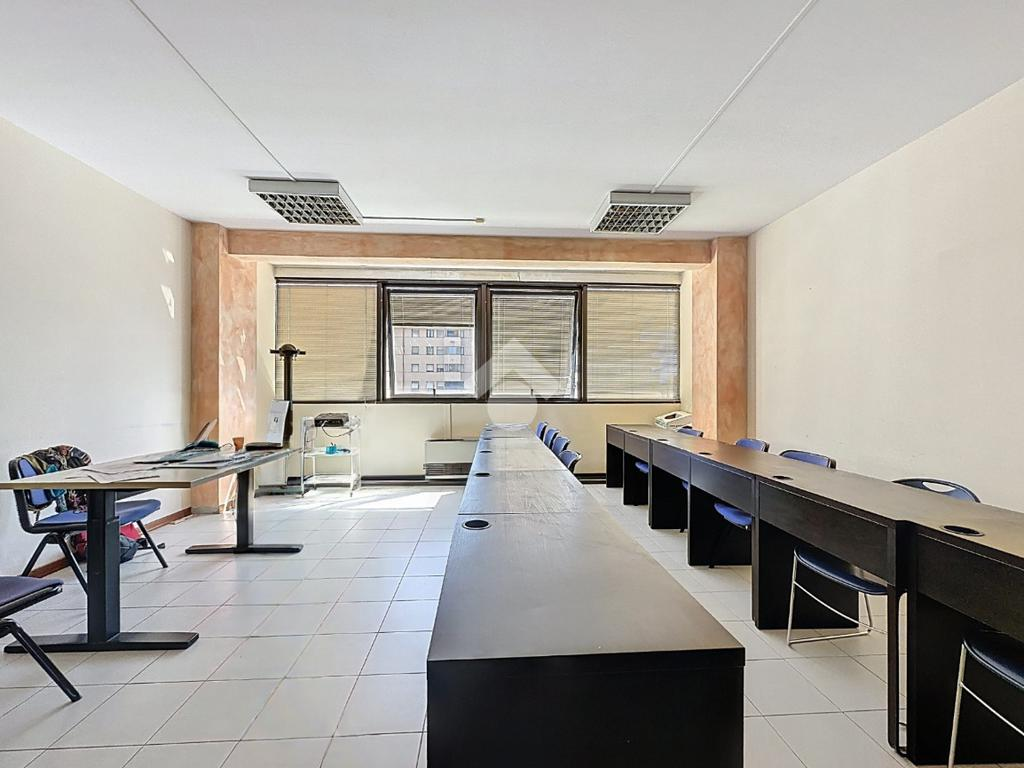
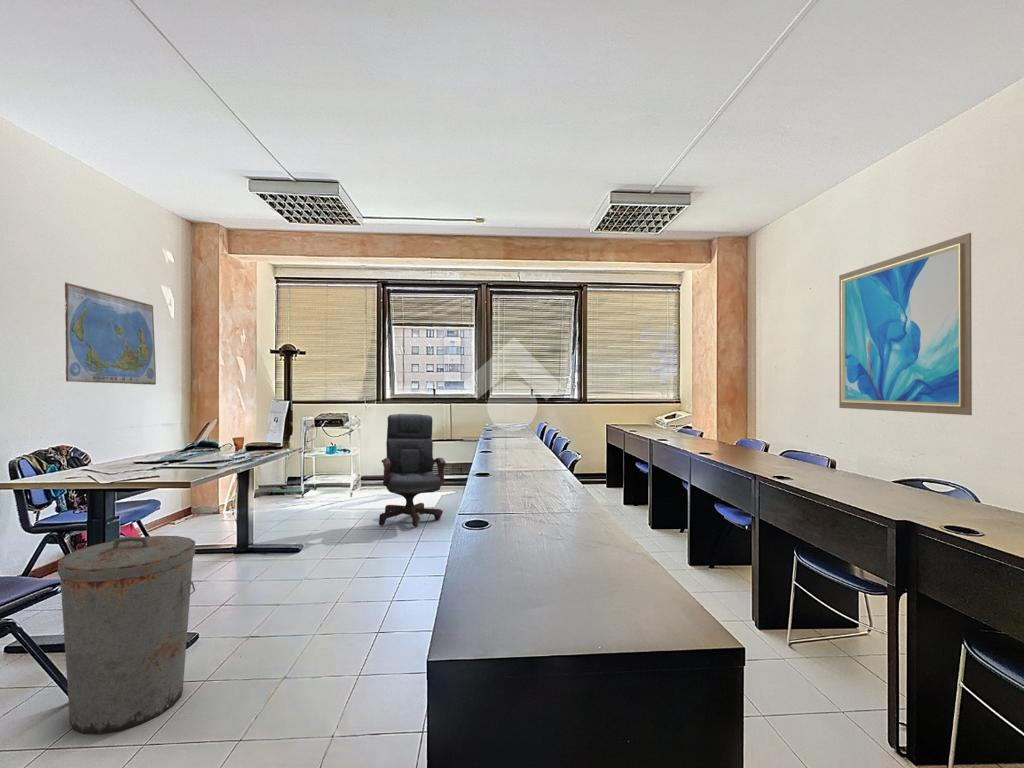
+ office chair (412, 467)
+ wall art (893, 334)
+ trash can (130, 620)
+ world map (115, 339)
